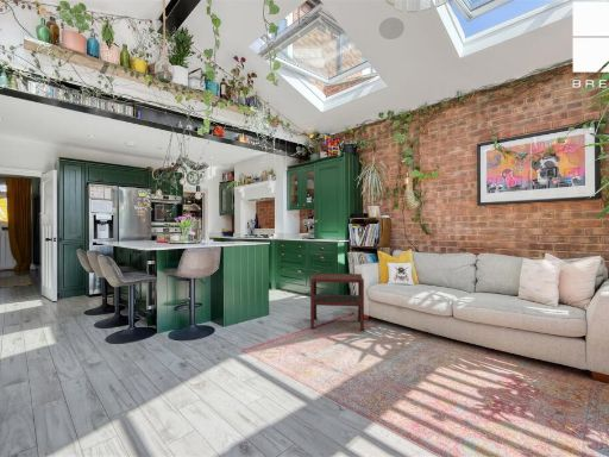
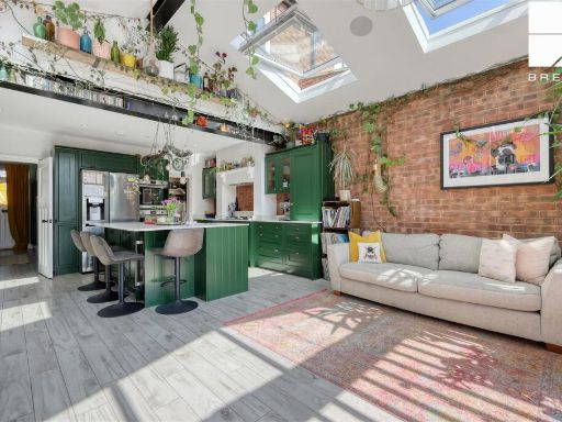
- side table (337, 300)
